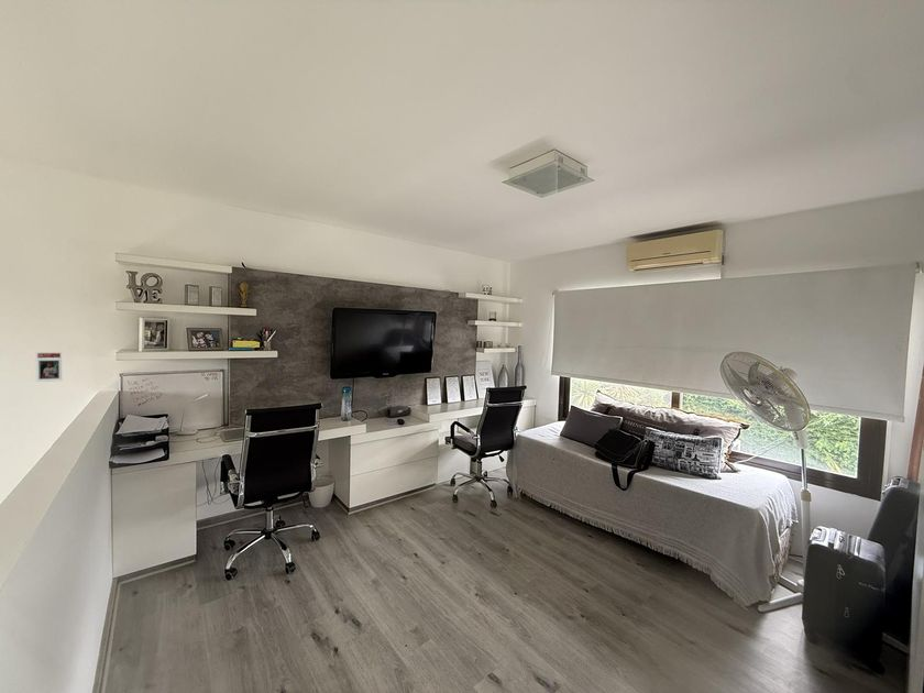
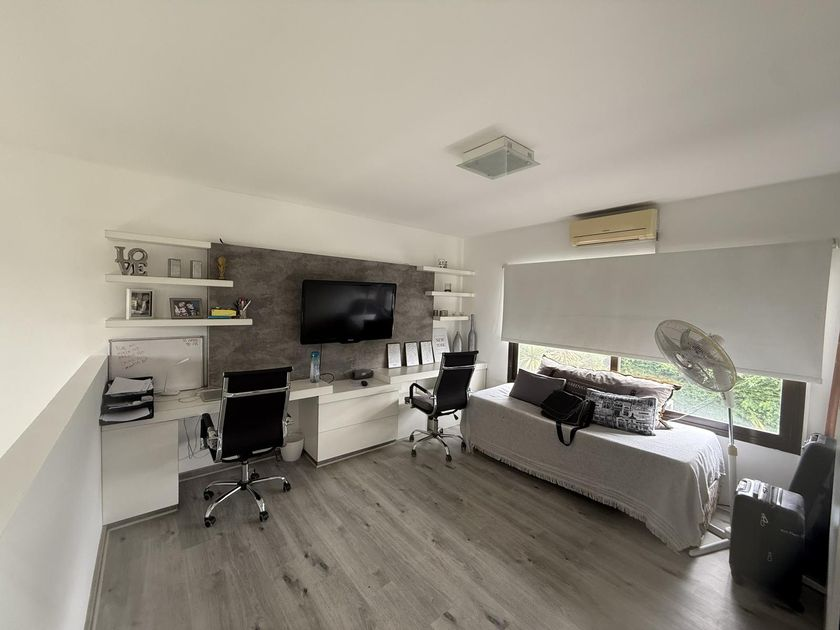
- trading card (48, 366)
